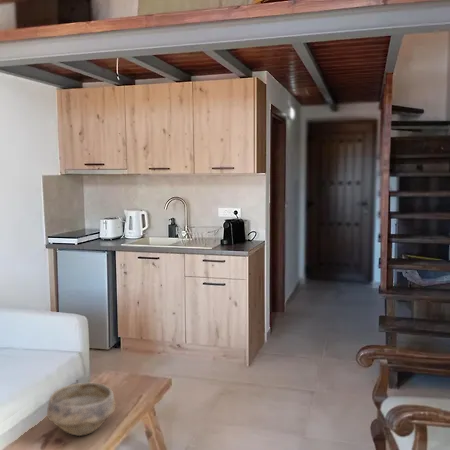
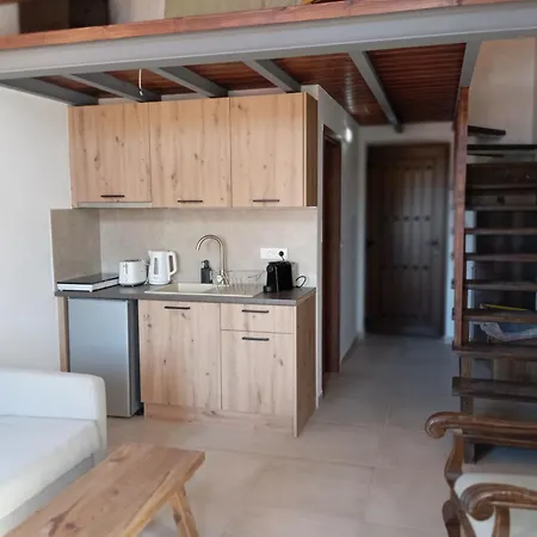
- bowl (81, 411)
